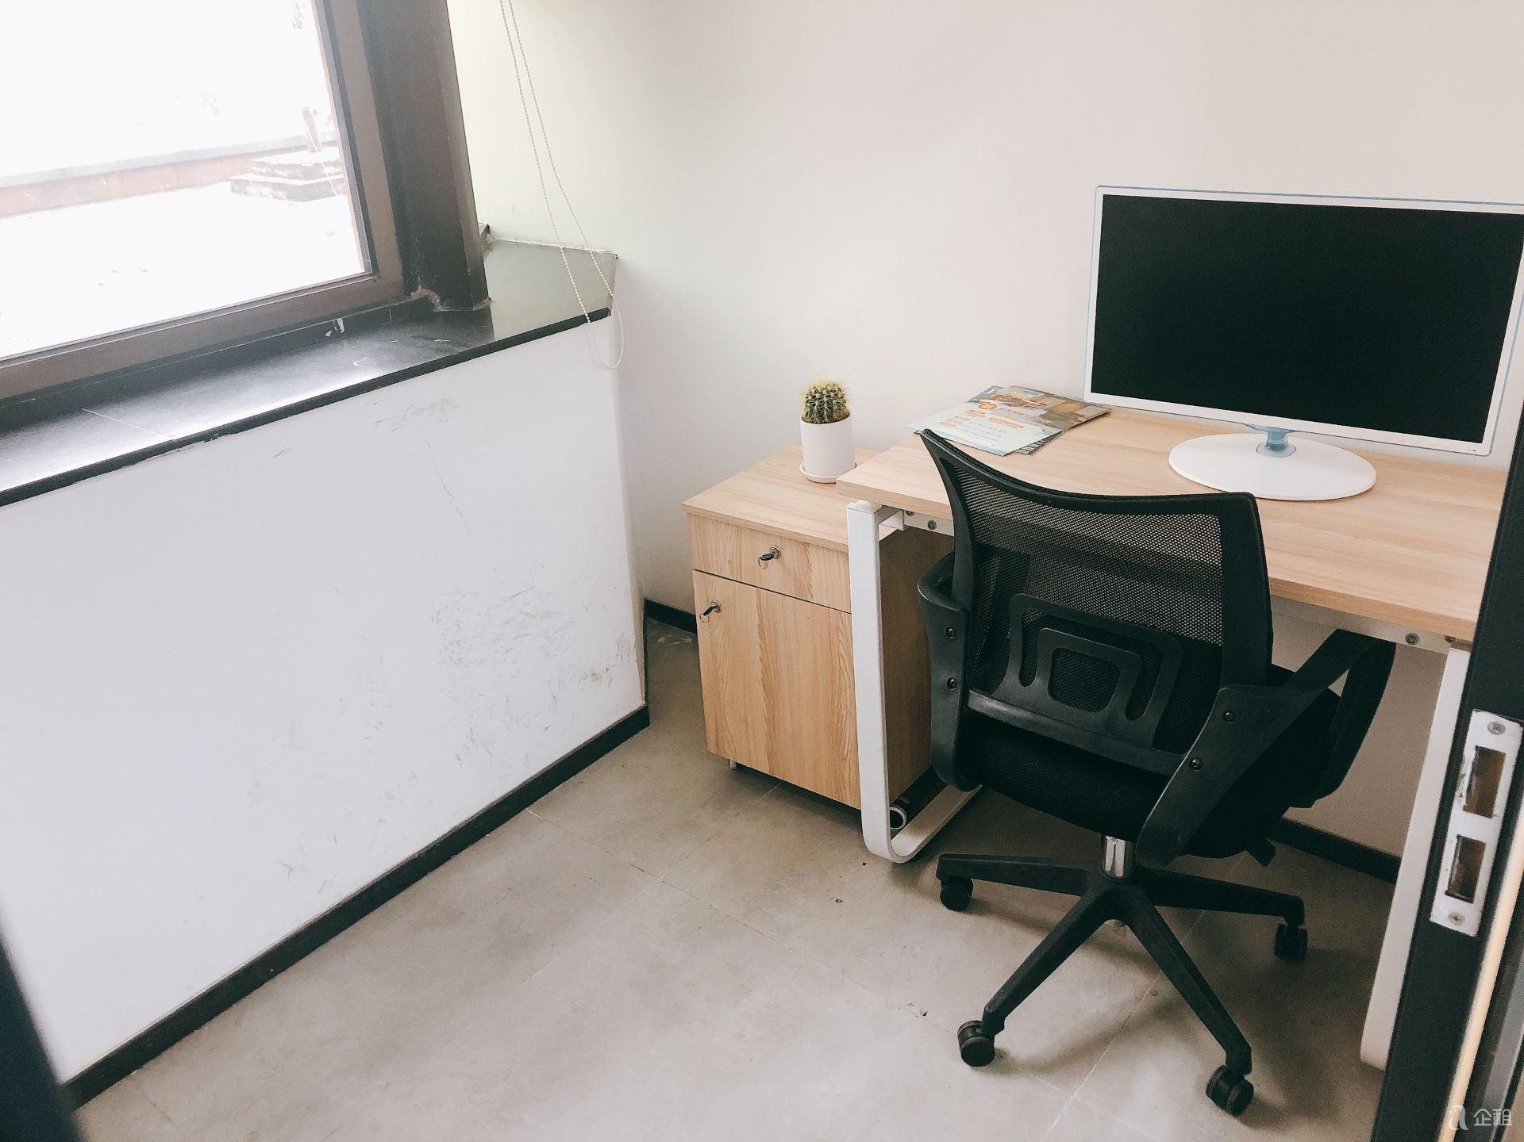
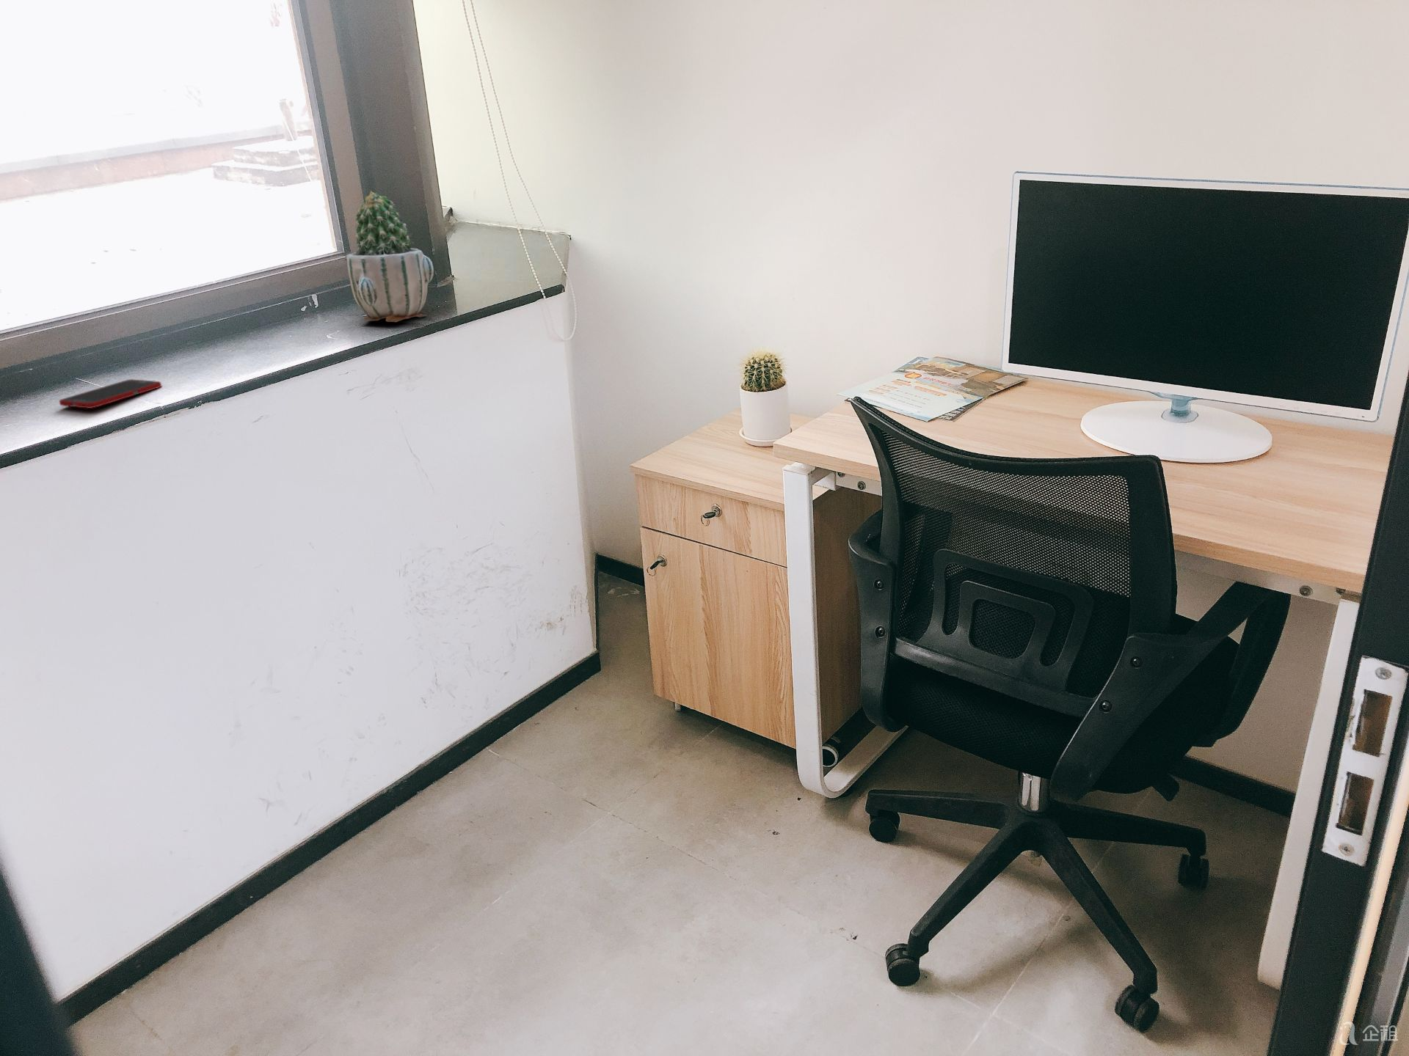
+ cell phone (112, 393)
+ potted cactus (389, 254)
